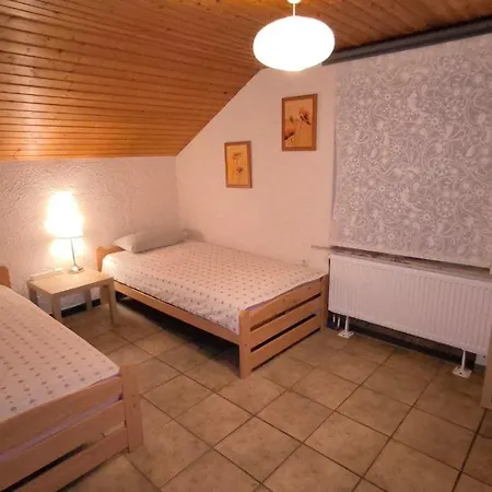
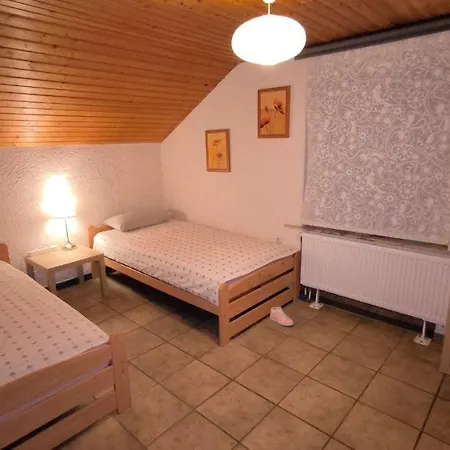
+ sneaker (281, 315)
